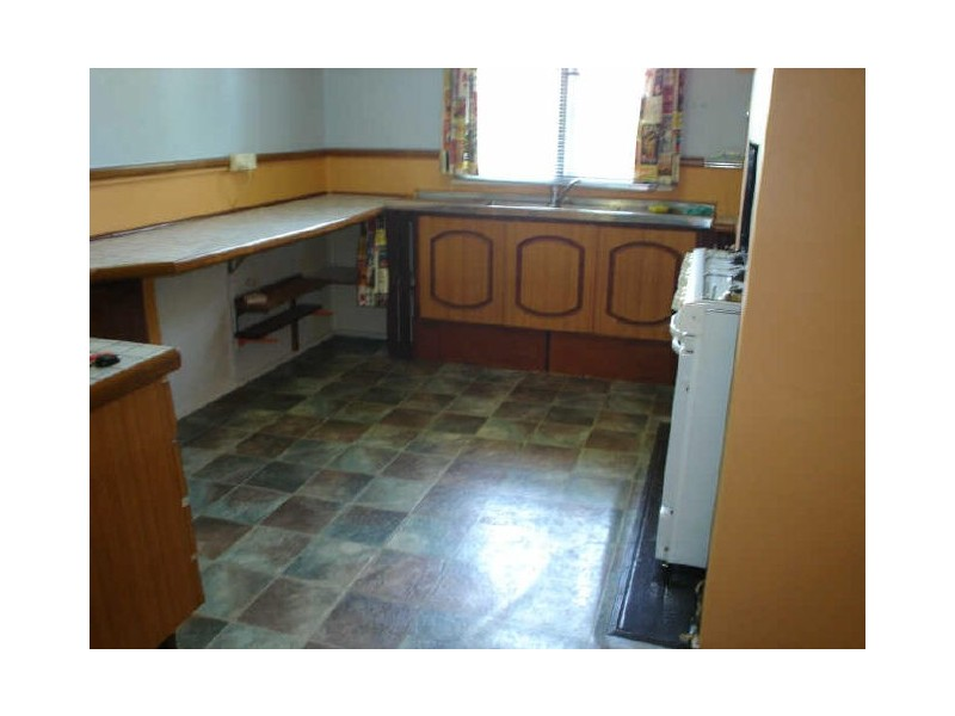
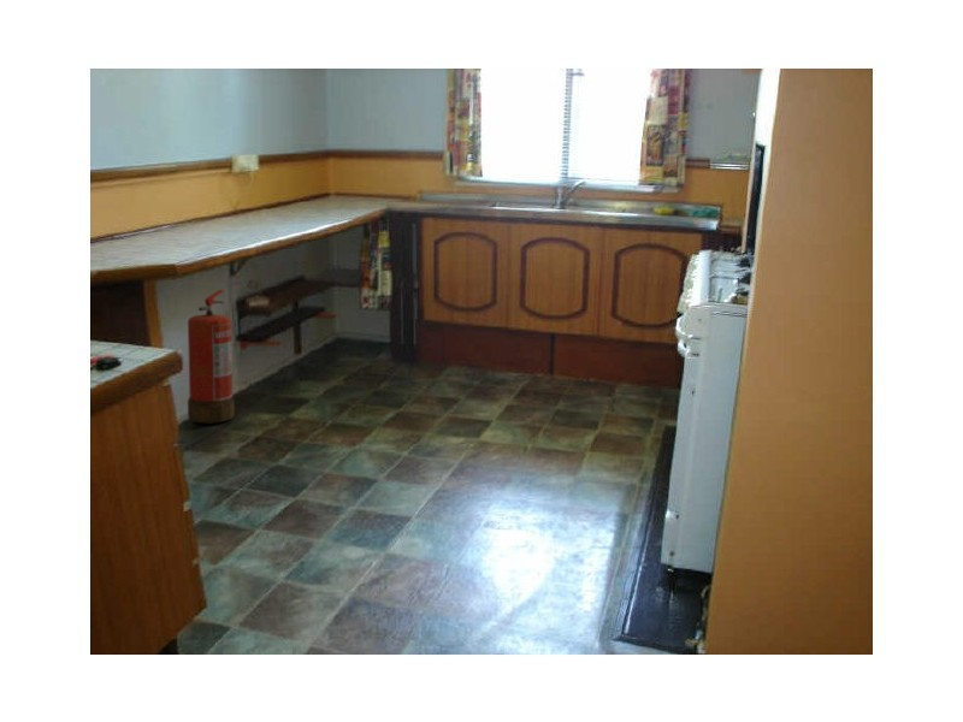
+ fire extinguisher (209, 355)
